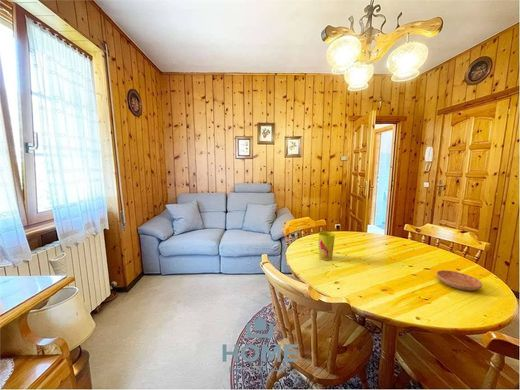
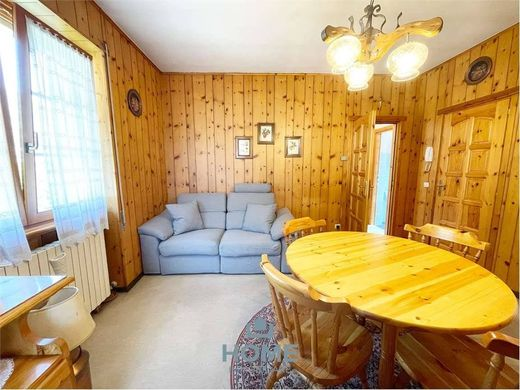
- cup (325, 245)
- saucer (457, 280)
